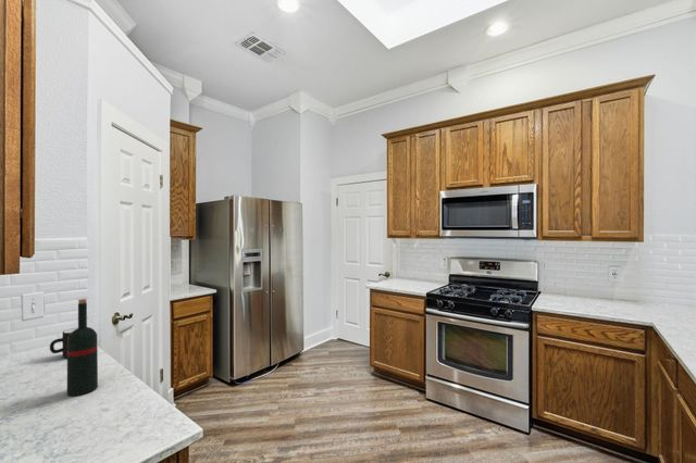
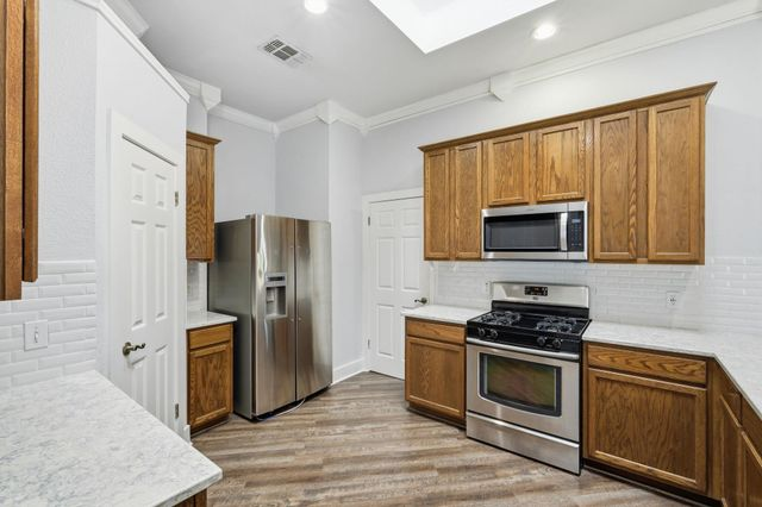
- mug (66, 343)
- wine bottle (80, 343)
